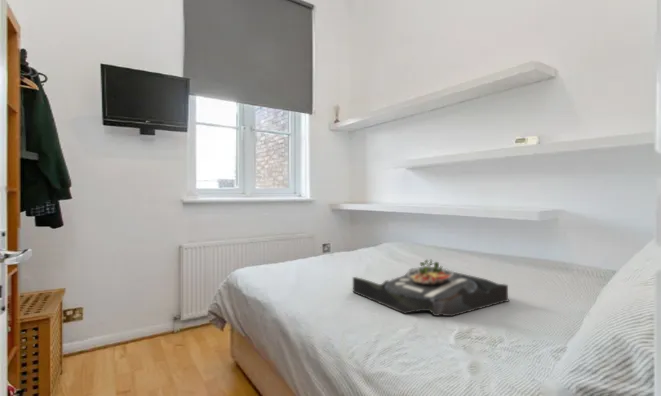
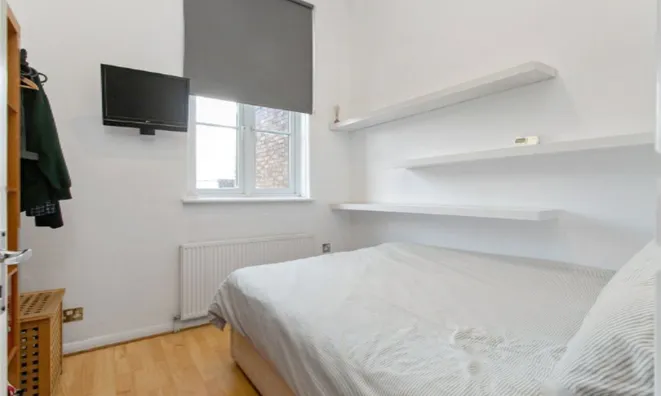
- serving tray (427, 278)
